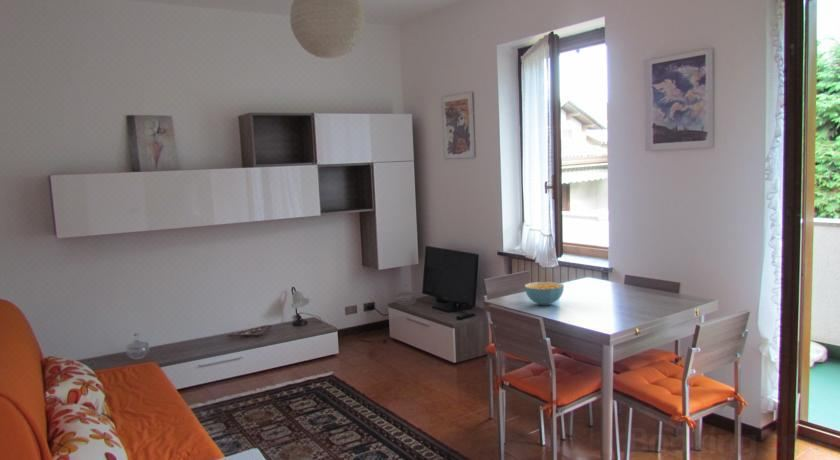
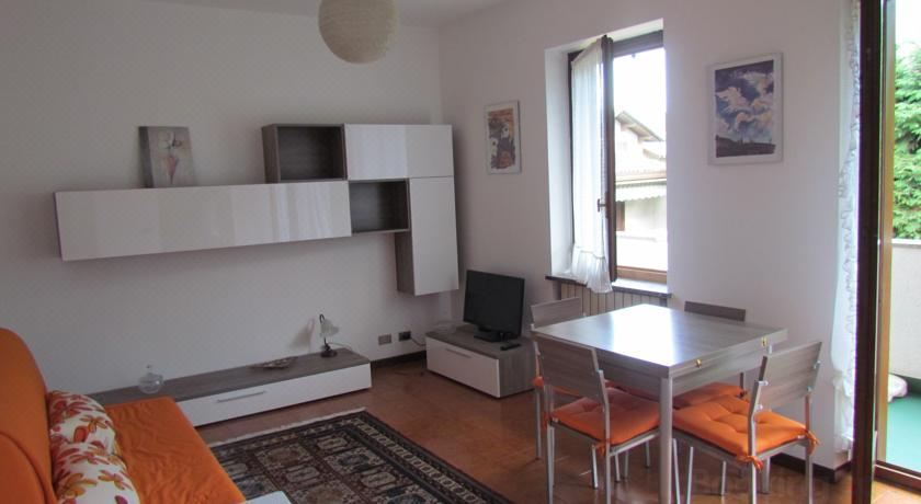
- cereal bowl (544, 294)
